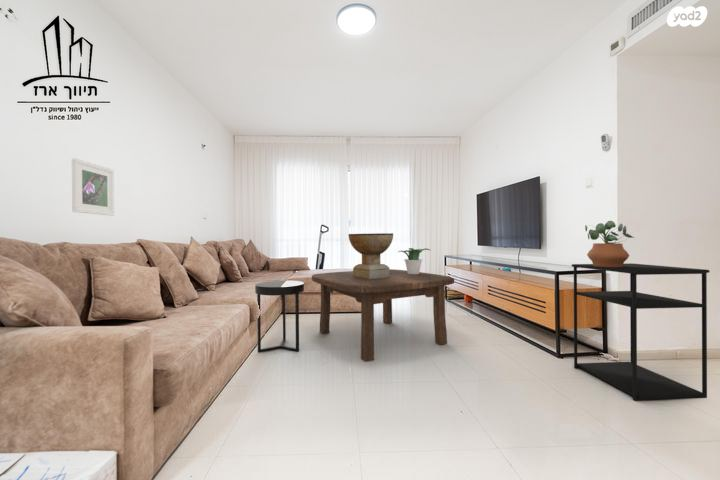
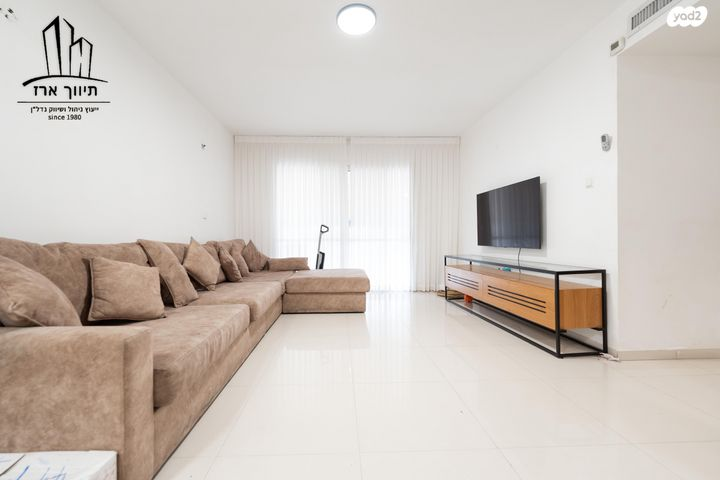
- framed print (94, 189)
- potted plant (611, 243)
- shelving unit (633, 324)
- decorative bowl (370, 255)
- side table (283, 315)
- potted plant (415, 260)
- coffee table (379, 303)
